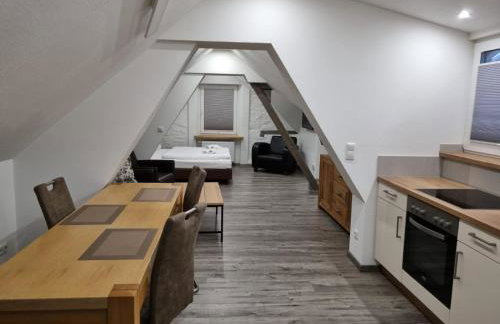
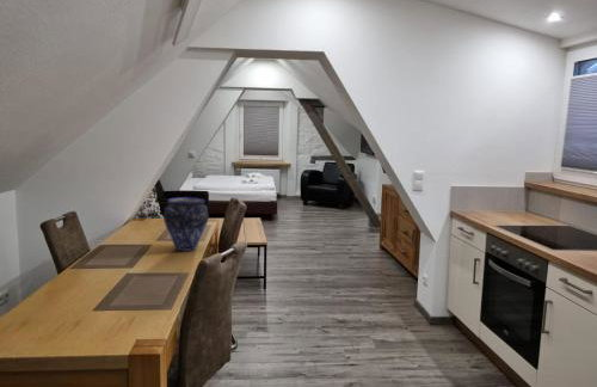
+ vase (186, 223)
